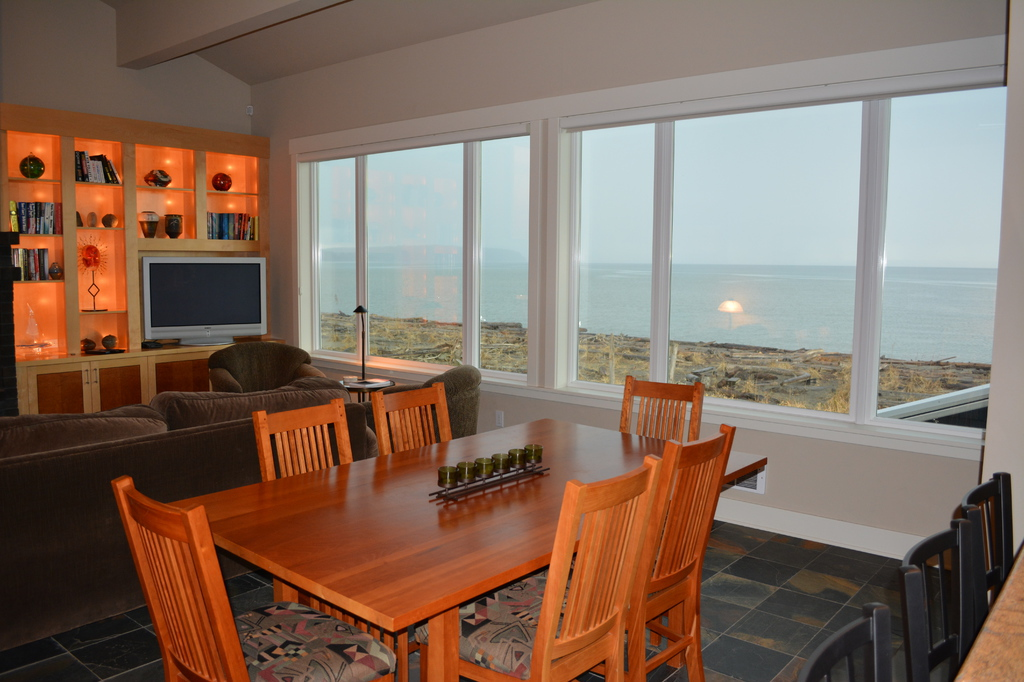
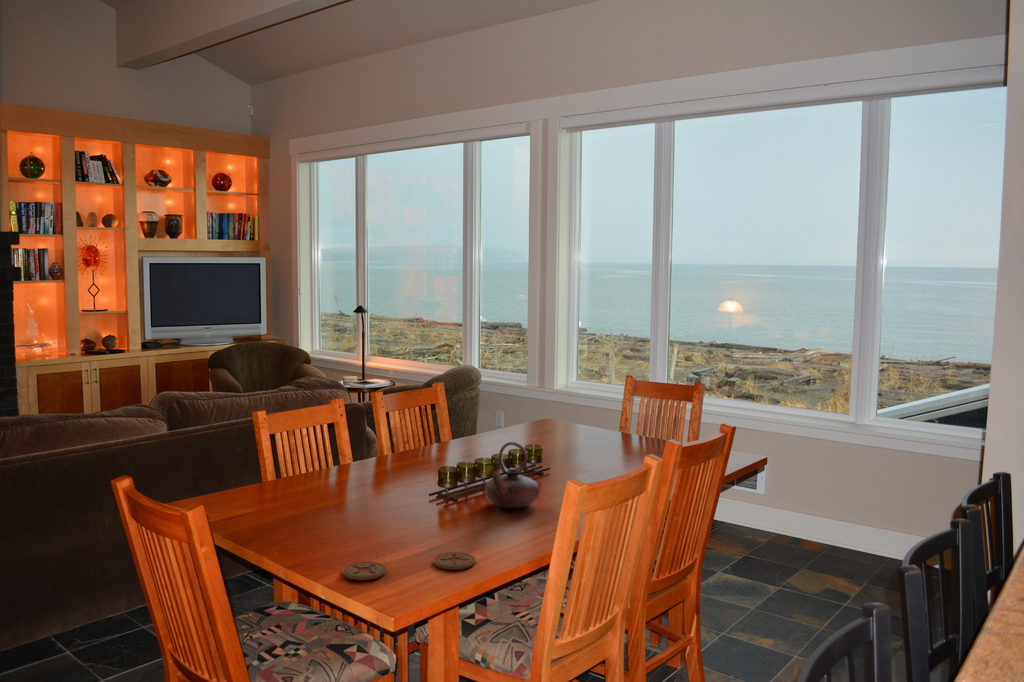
+ coaster (364, 570)
+ coaster (454, 560)
+ teapot (509, 476)
